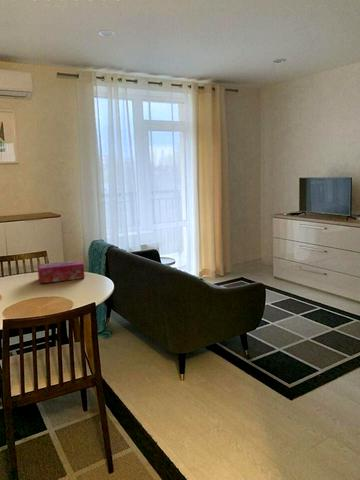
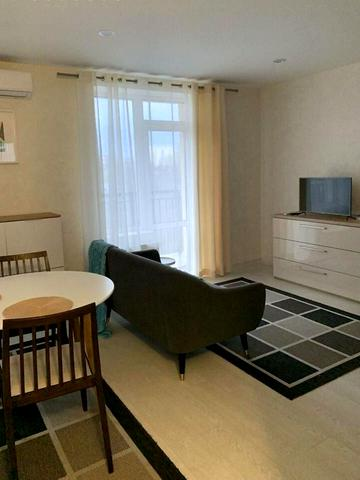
- tissue box (60, 271)
